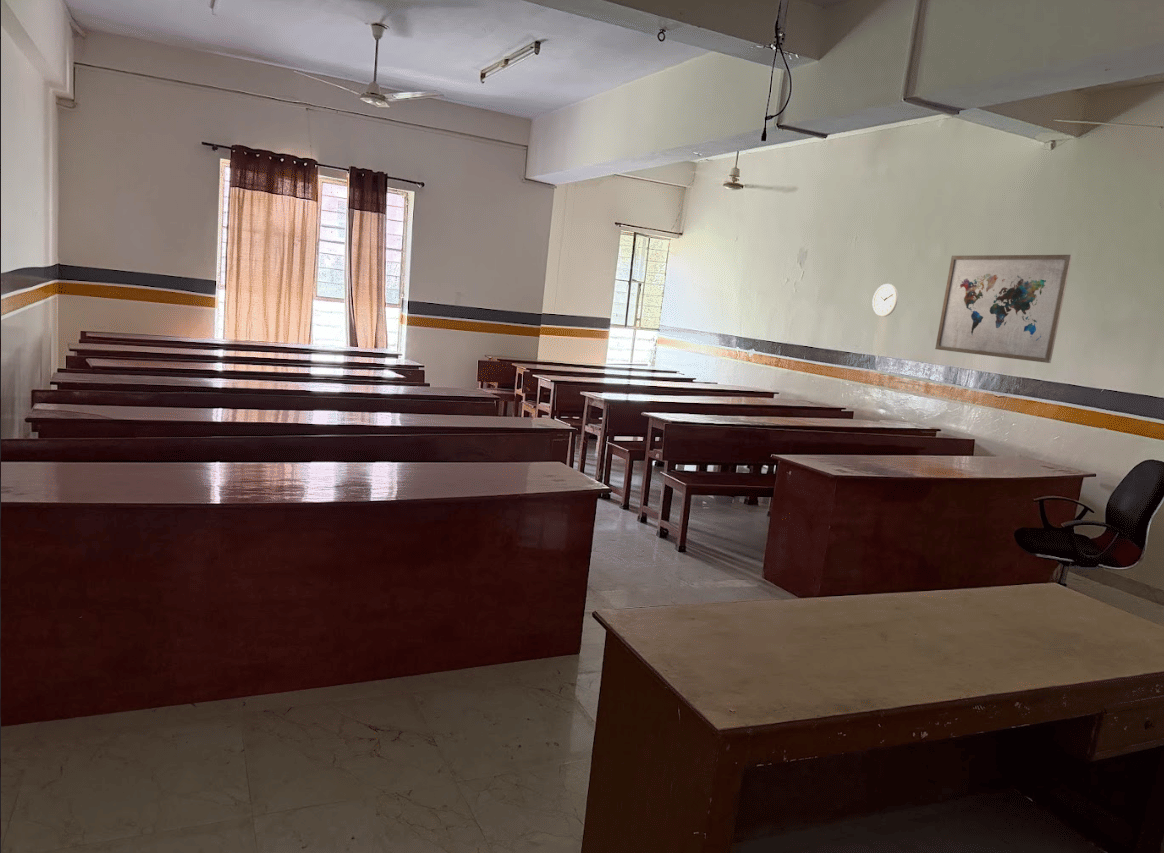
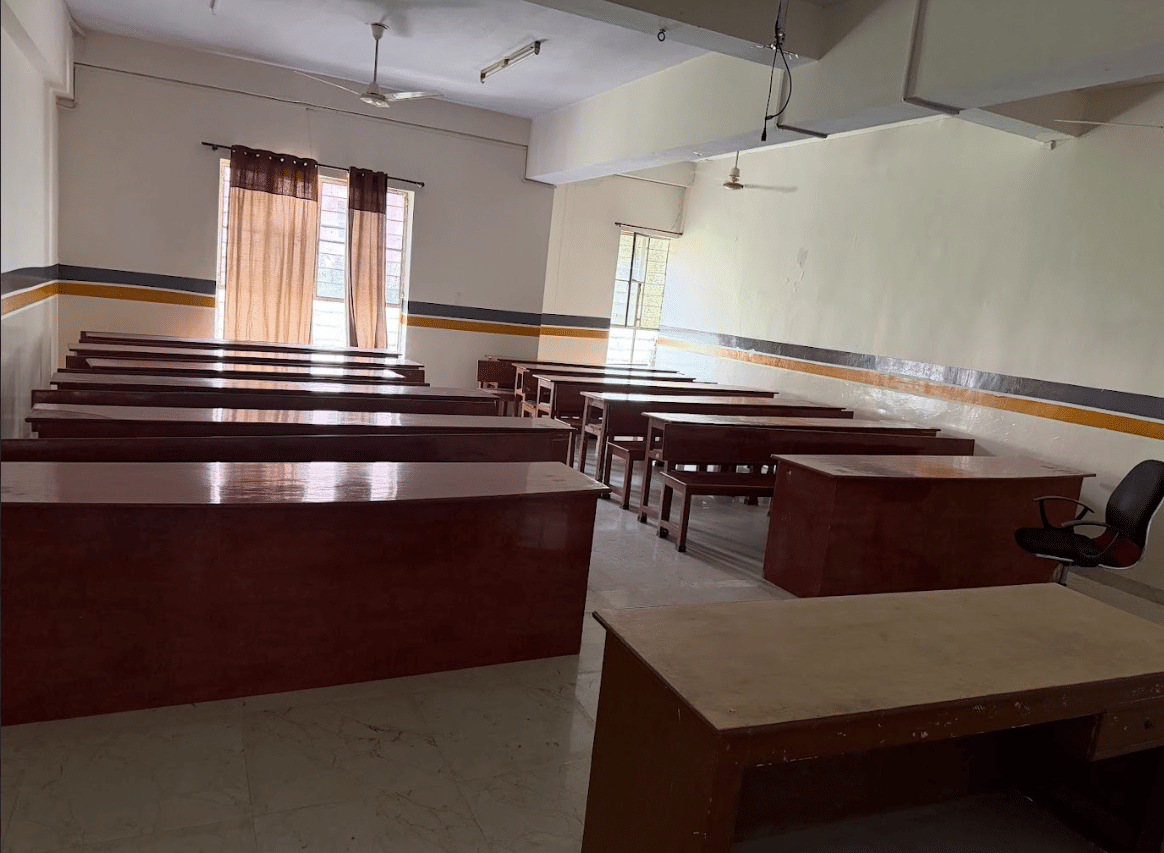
- wall clock (884, 300)
- wall art (998, 306)
